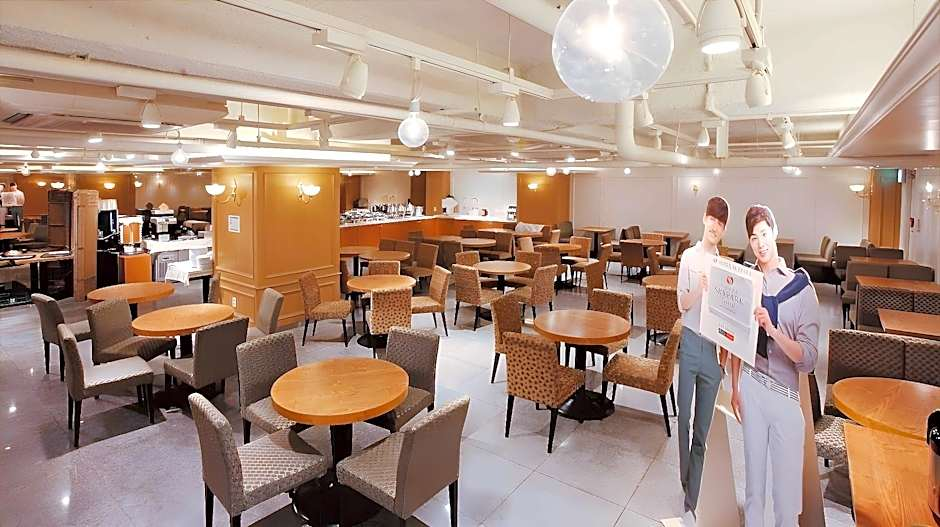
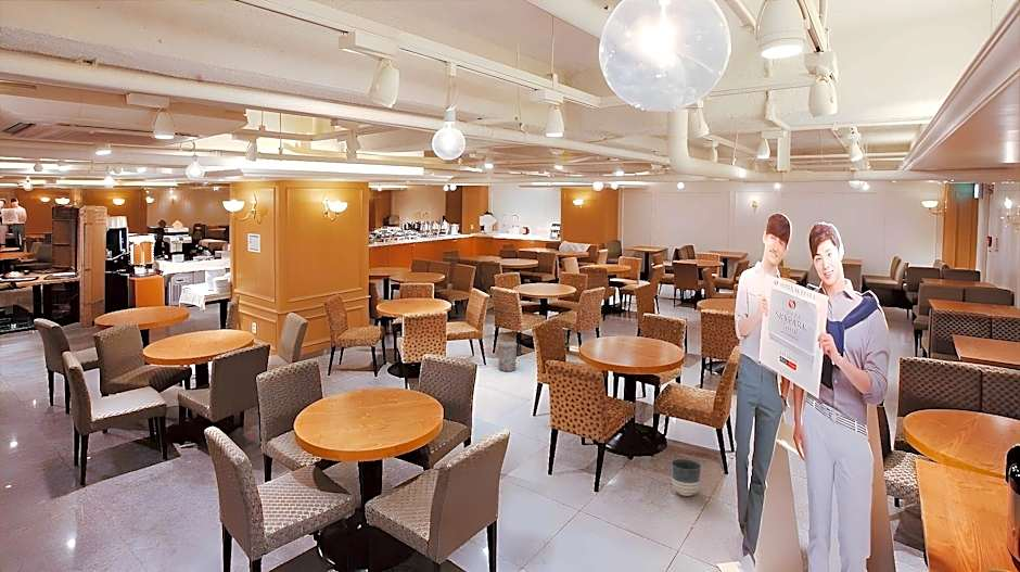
+ trash can (507, 355)
+ planter (685, 479)
